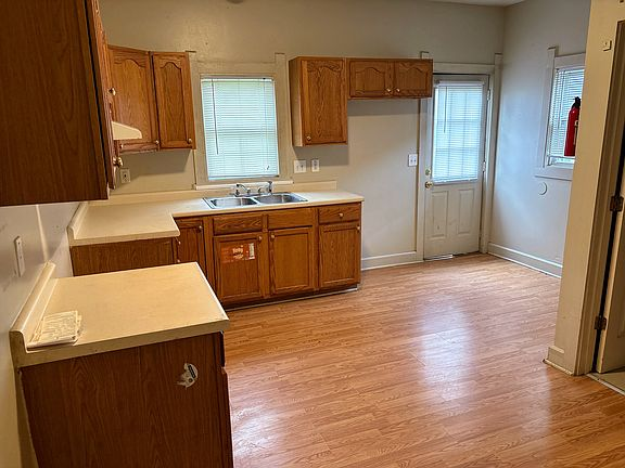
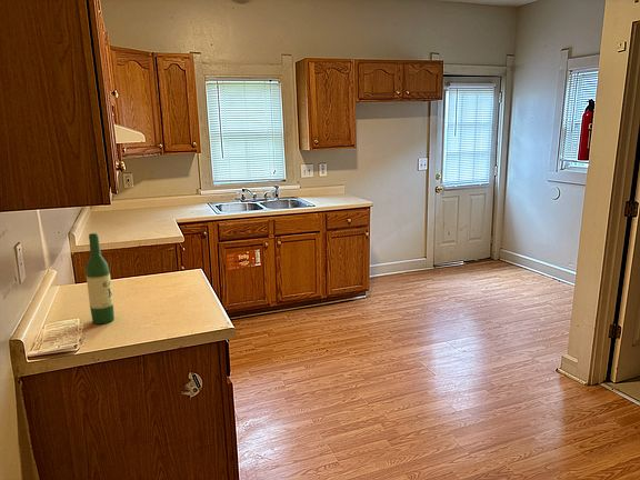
+ wine bottle (98, 278)
